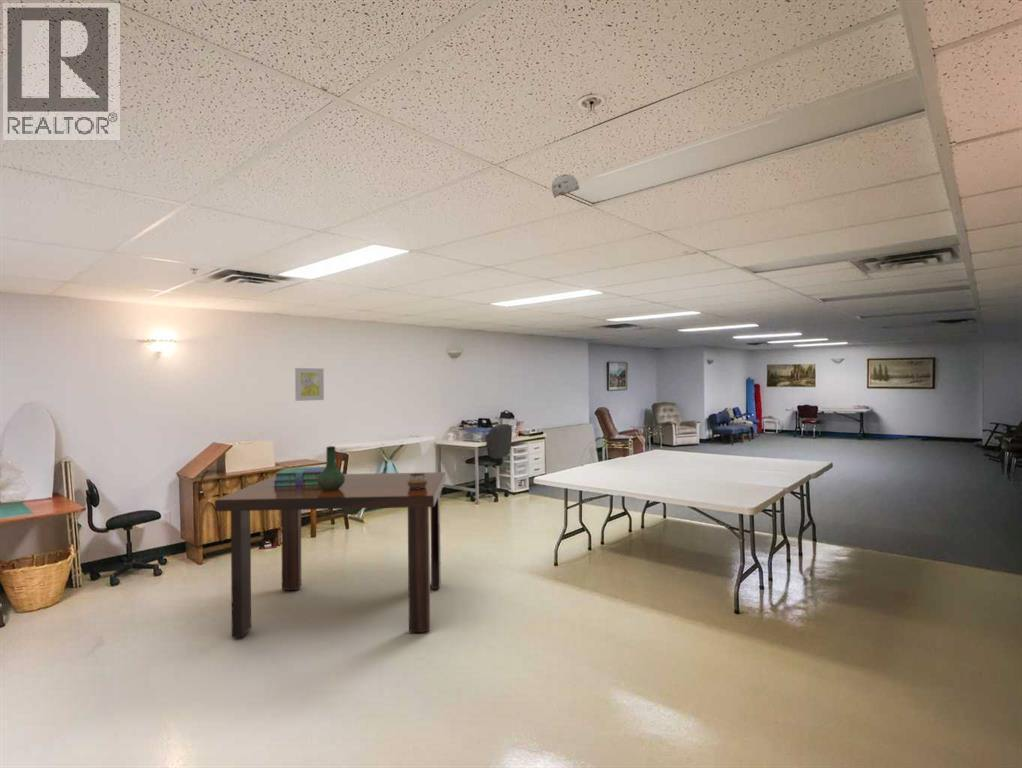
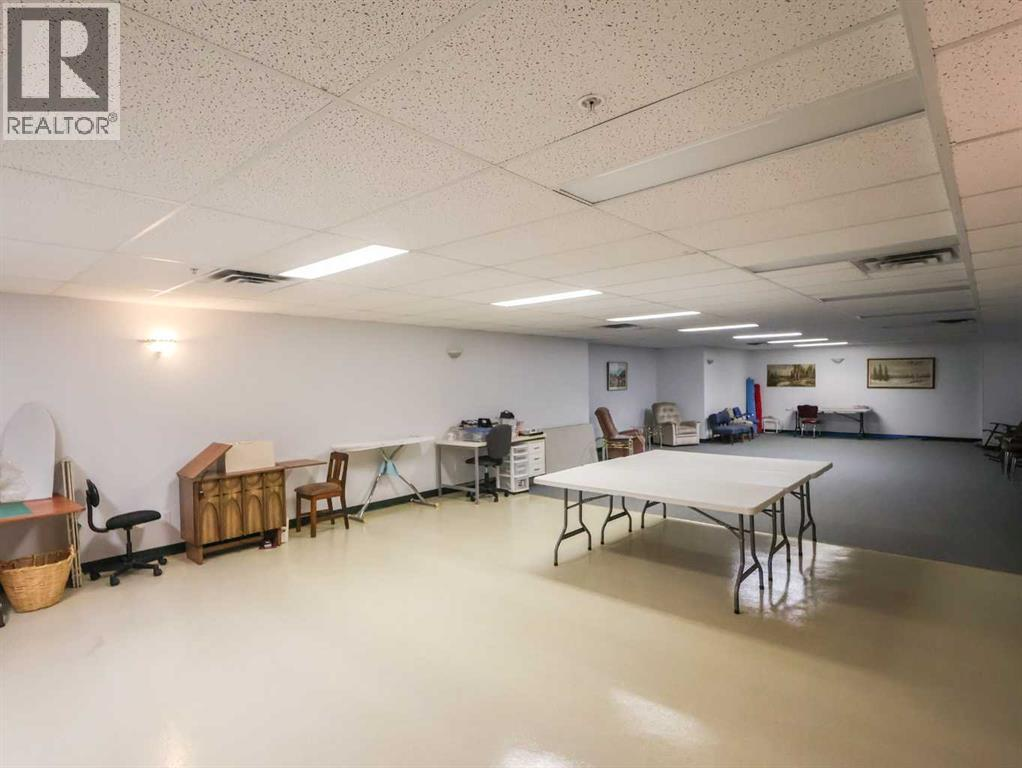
- stack of books (303, 475)
- vase (331, 467)
- wall art (309, 384)
- smoke detector (565, 187)
- dining table (345, 508)
- decorative bowl (417, 480)
